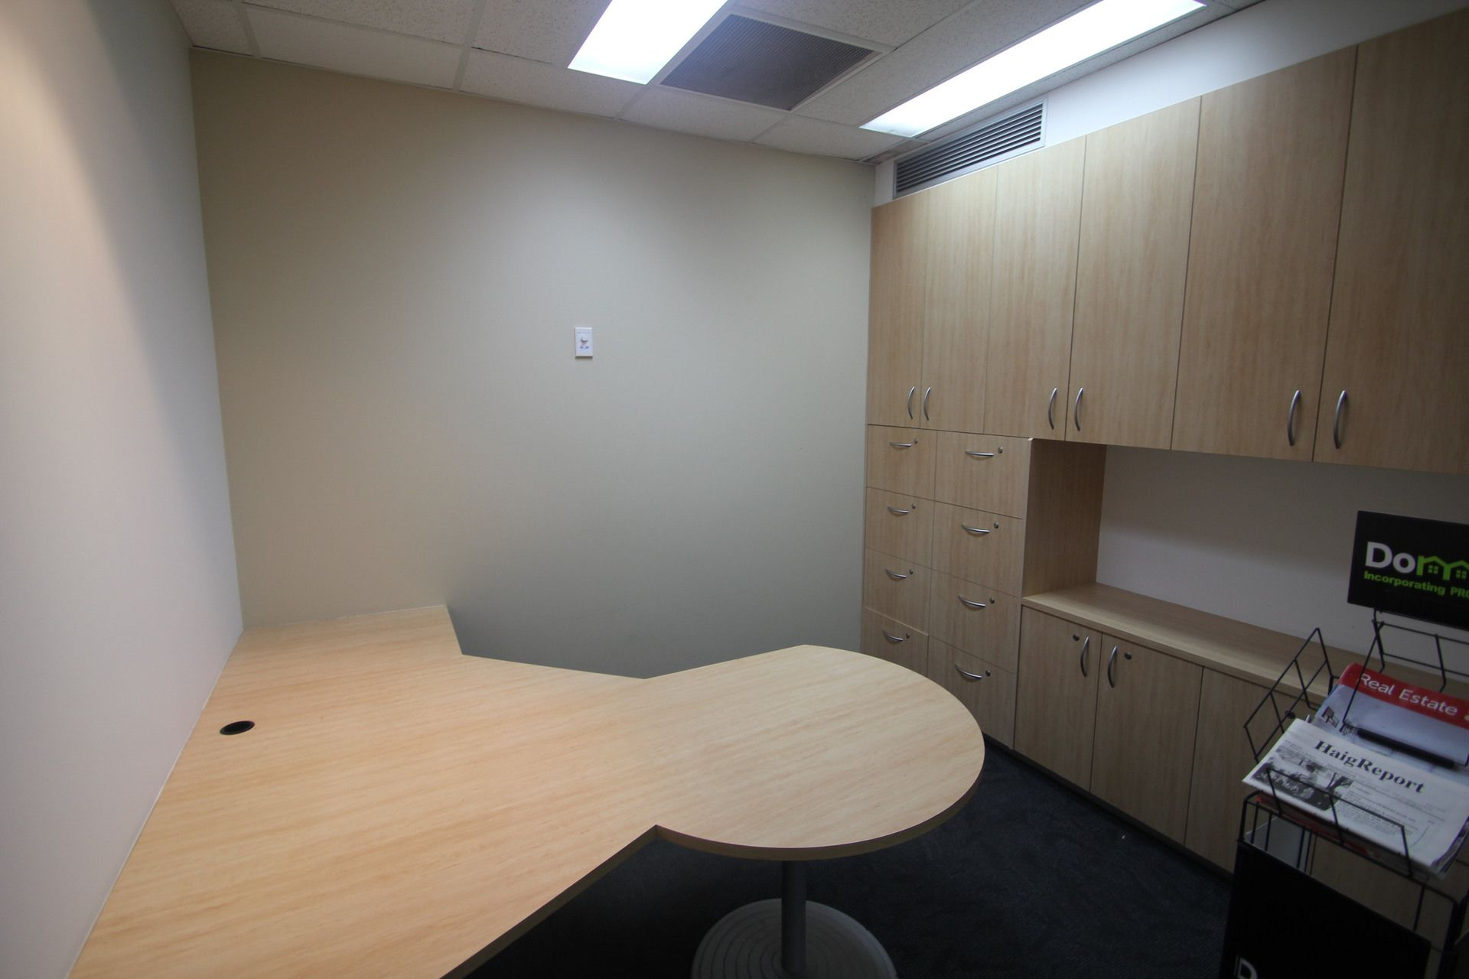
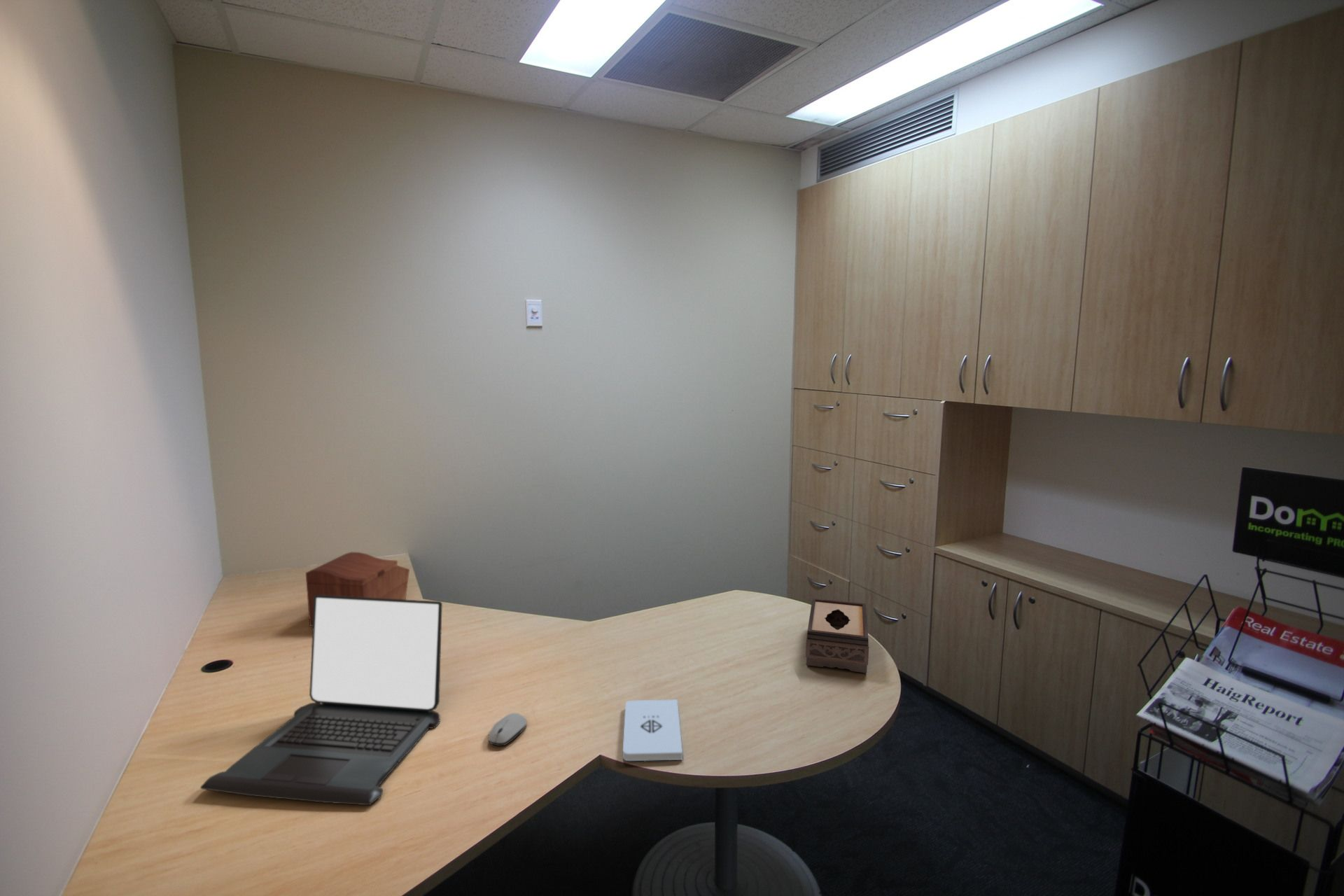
+ tissue box (837, 633)
+ computer mouse (507, 726)
+ notepad (652, 728)
+ laptop (335, 688)
+ sewing box (363, 584)
